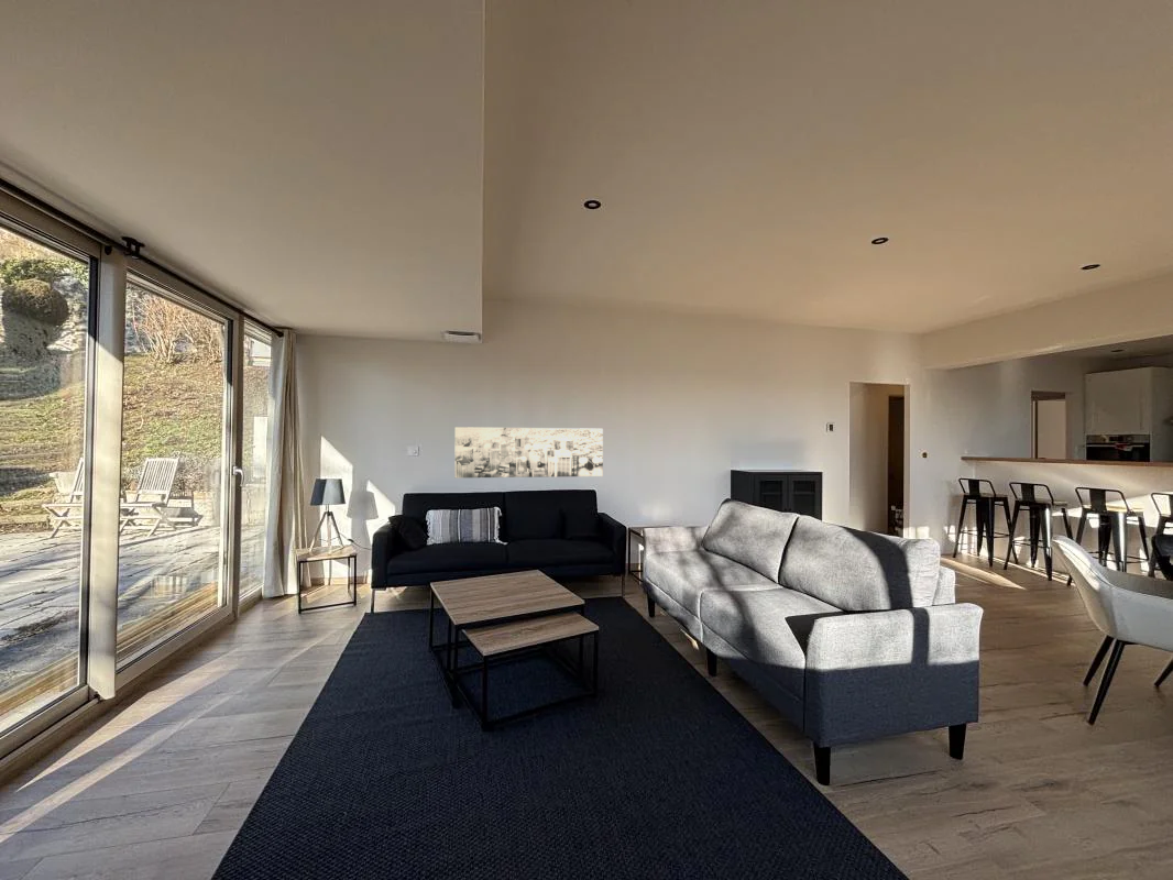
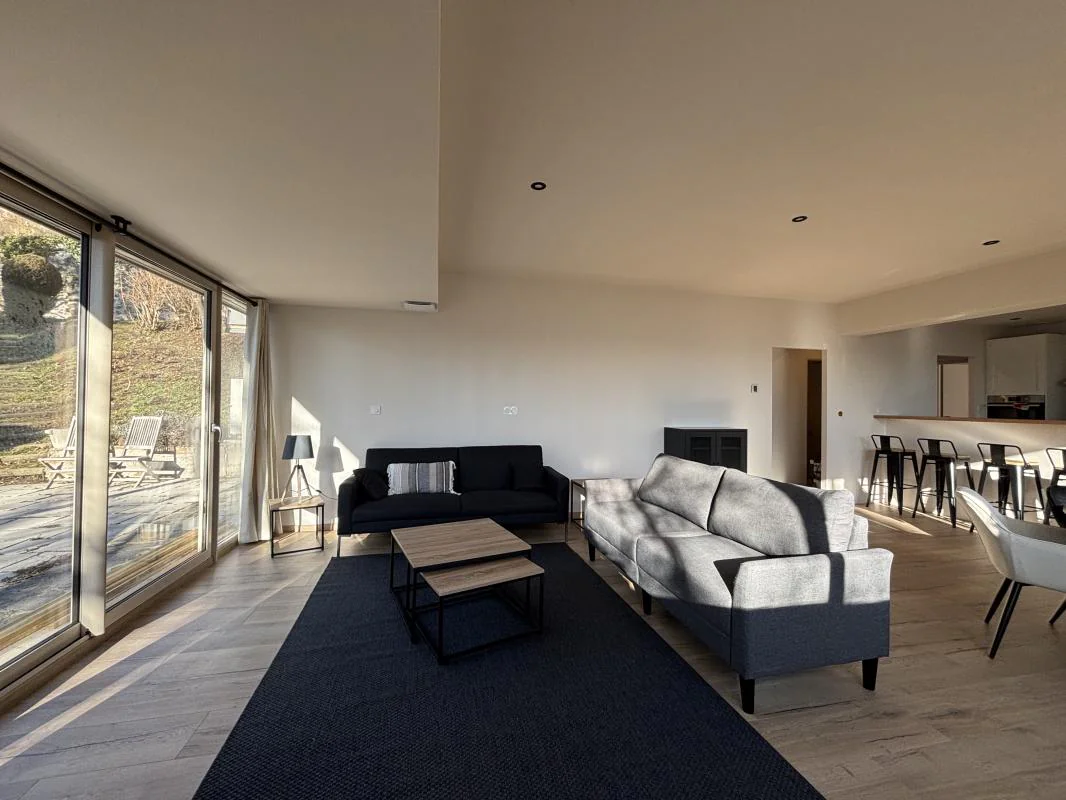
- wall art (530, 452)
